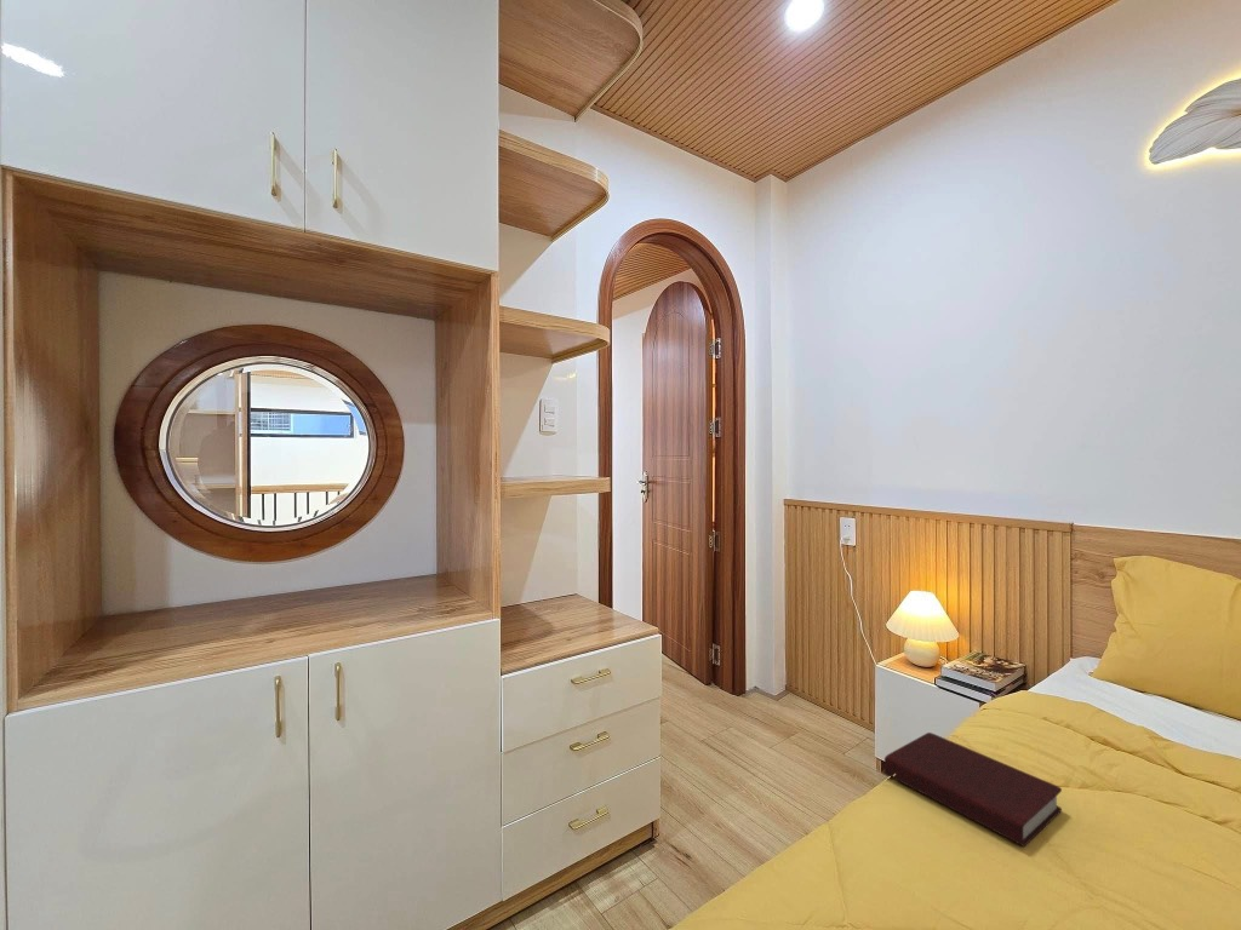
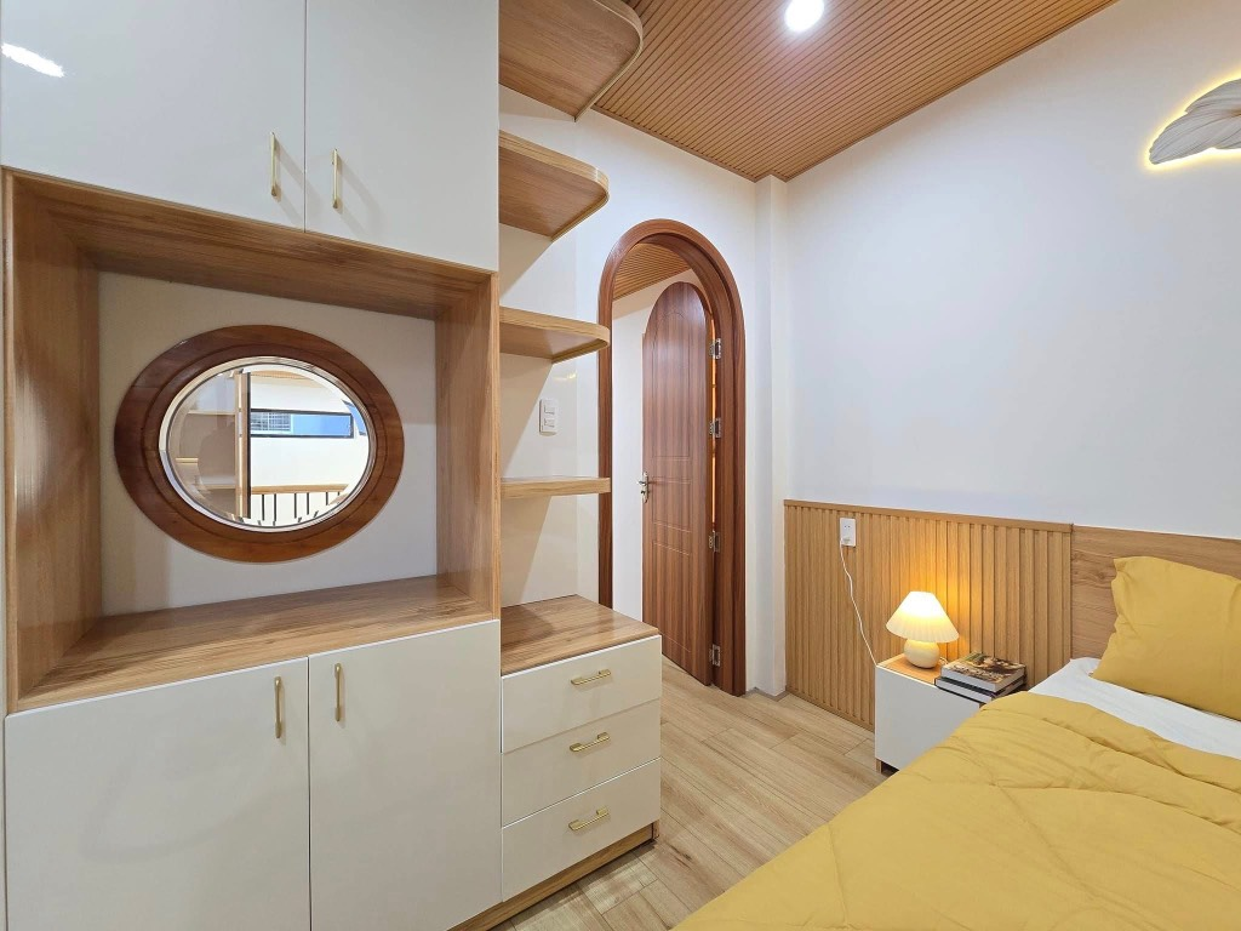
- book (968, 781)
